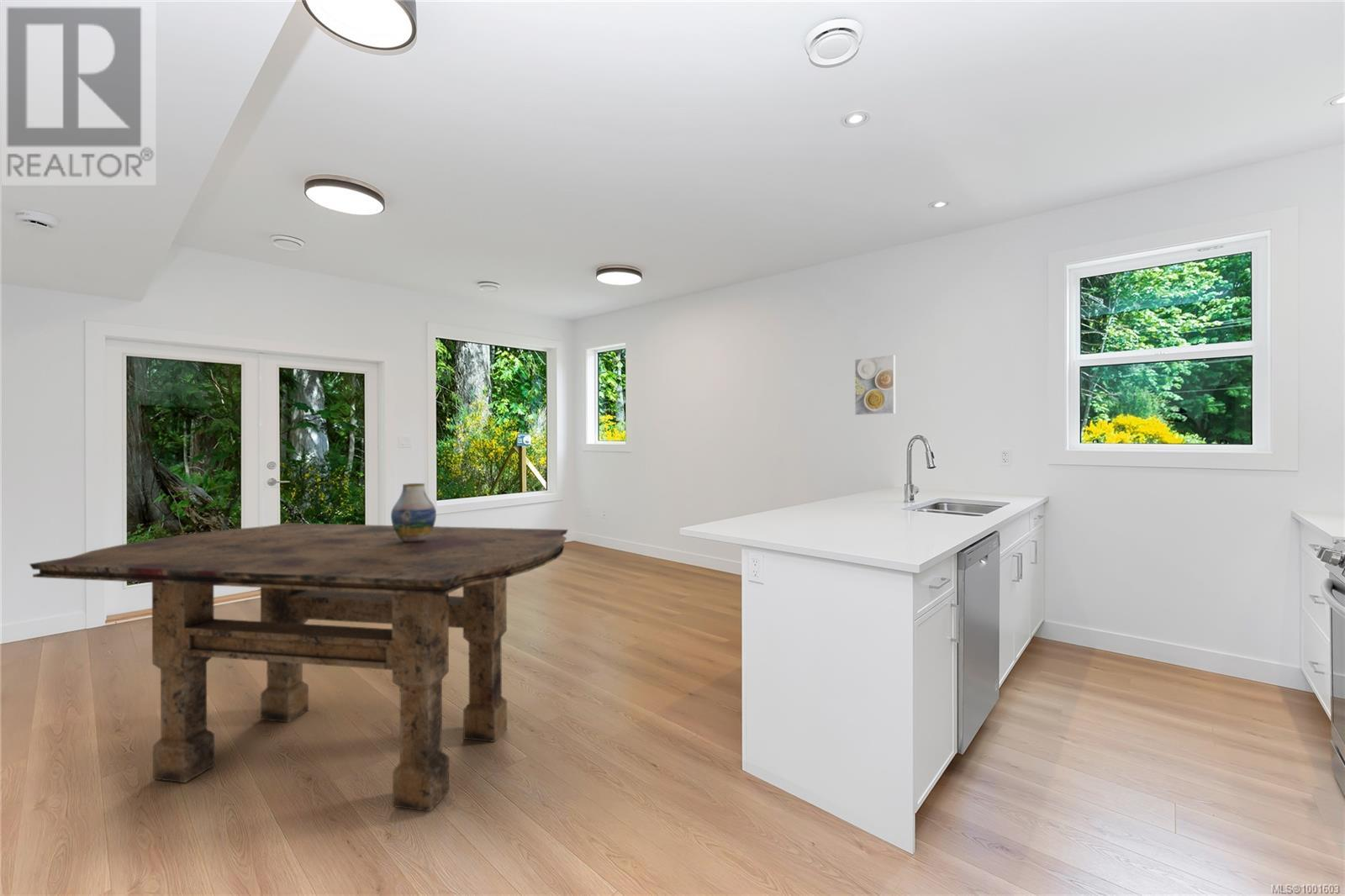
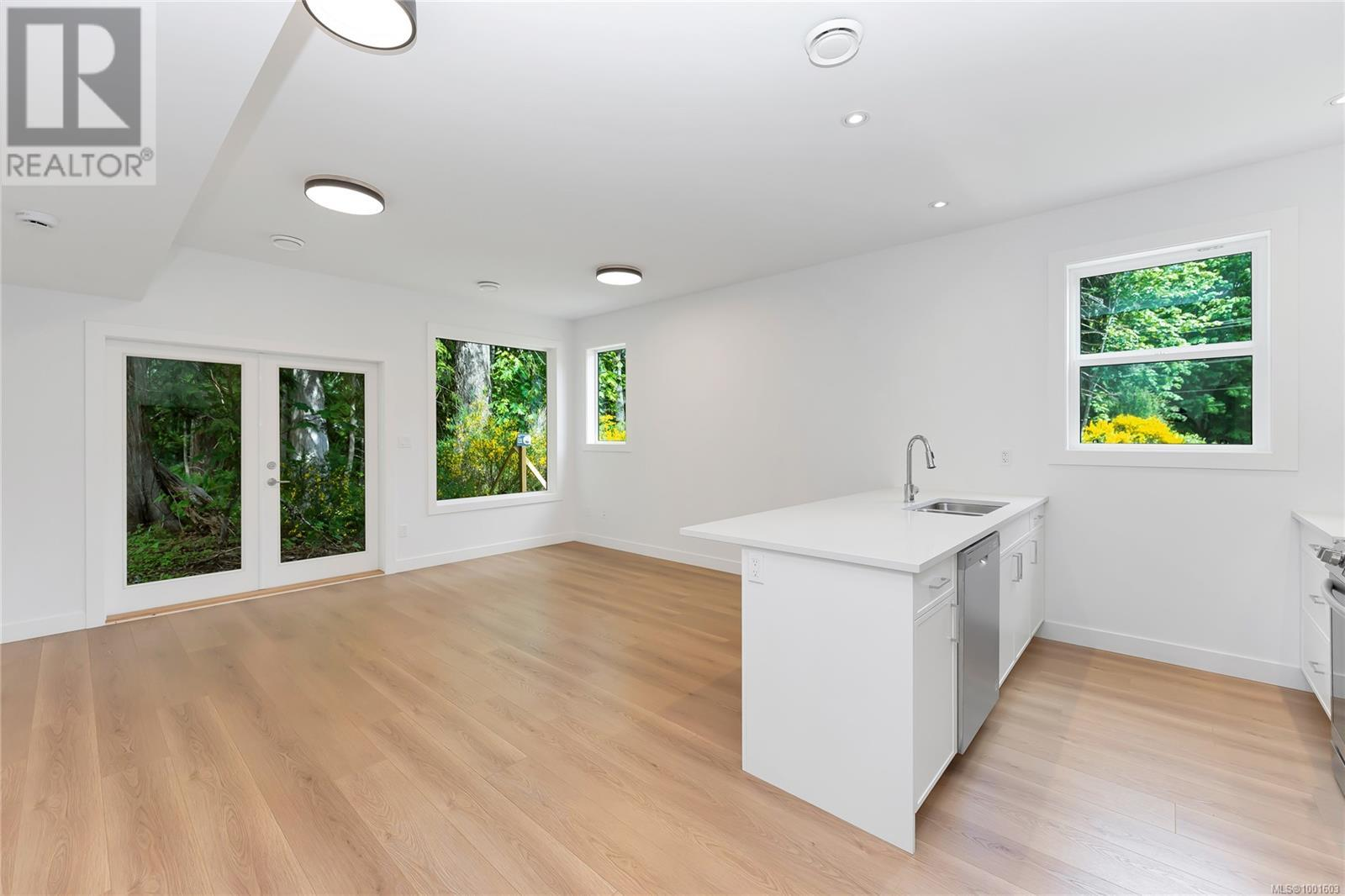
- vase (414, 512)
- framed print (874, 386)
- dining table (344, 647)
